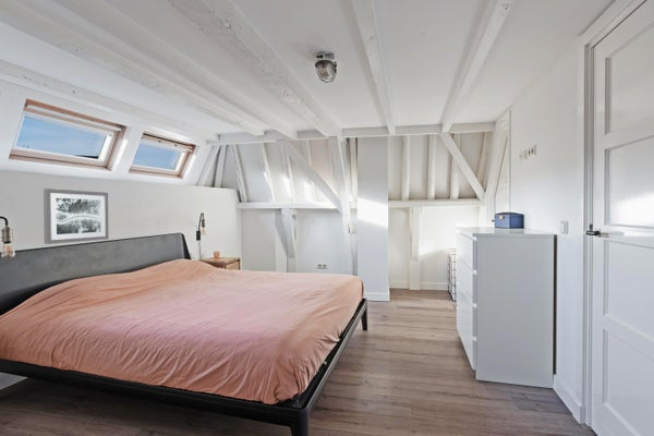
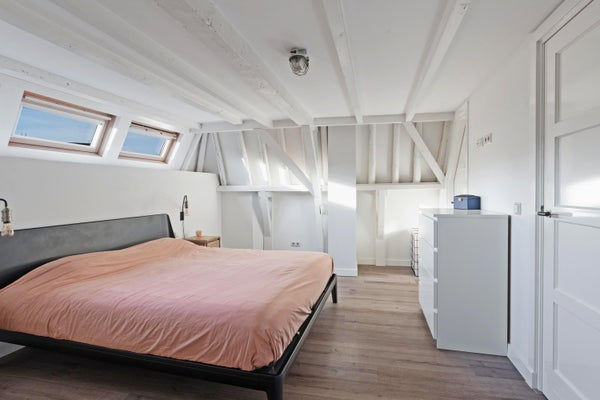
- wall art (78, 216)
